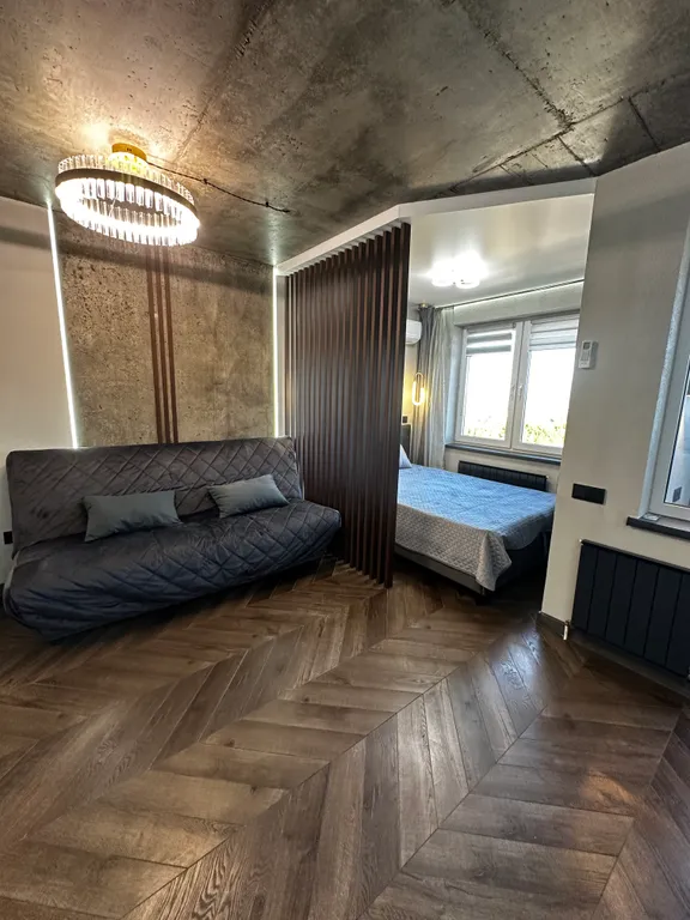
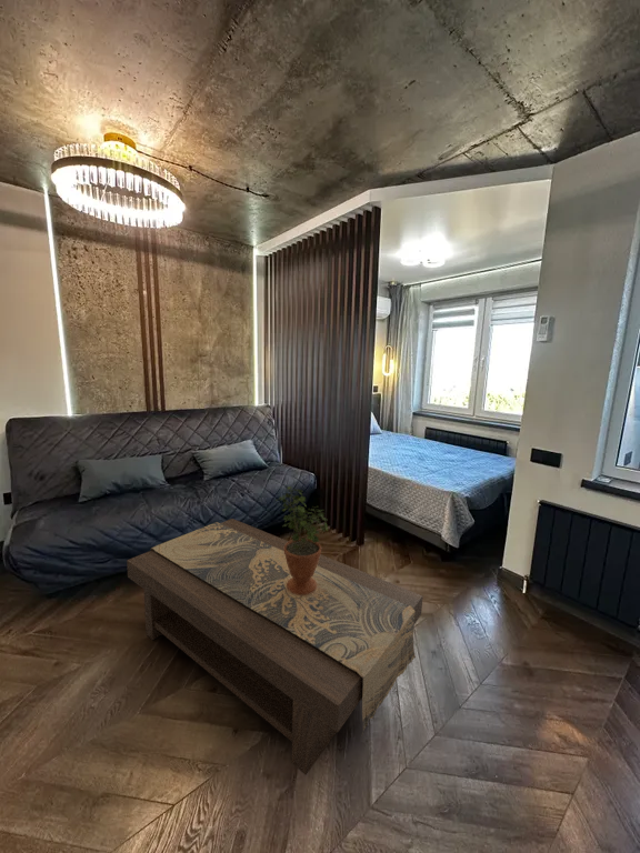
+ coffee table (266, 610)
+ potted plant (300, 538)
